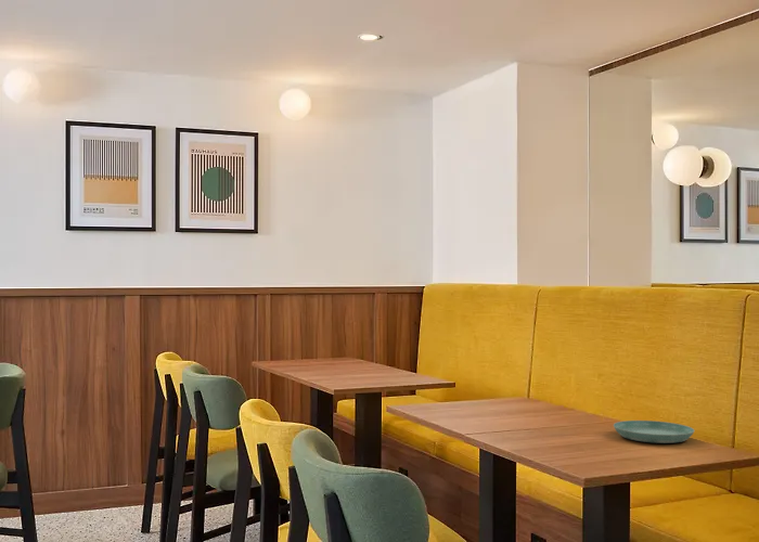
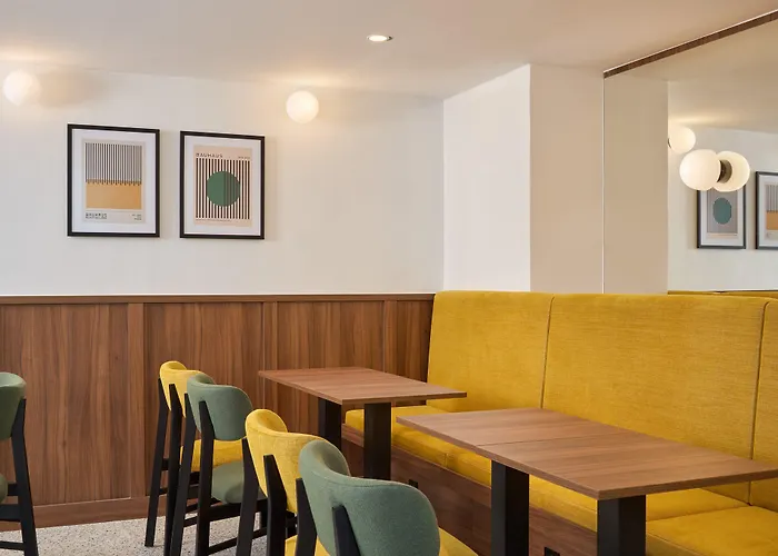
- saucer (653, 431)
